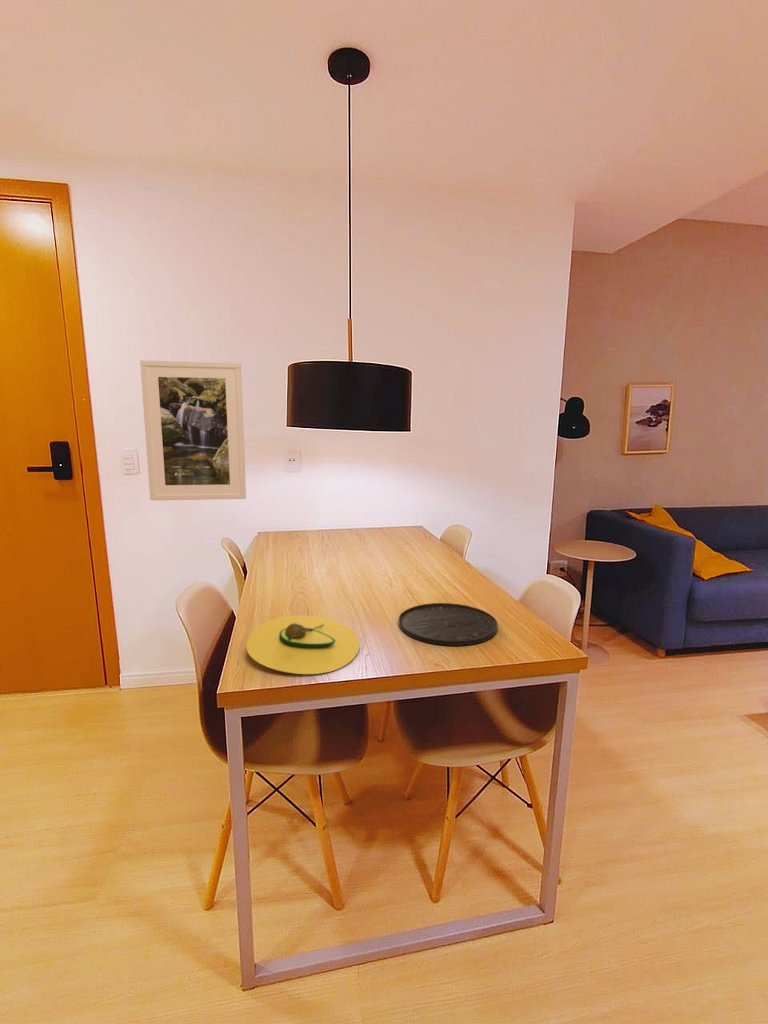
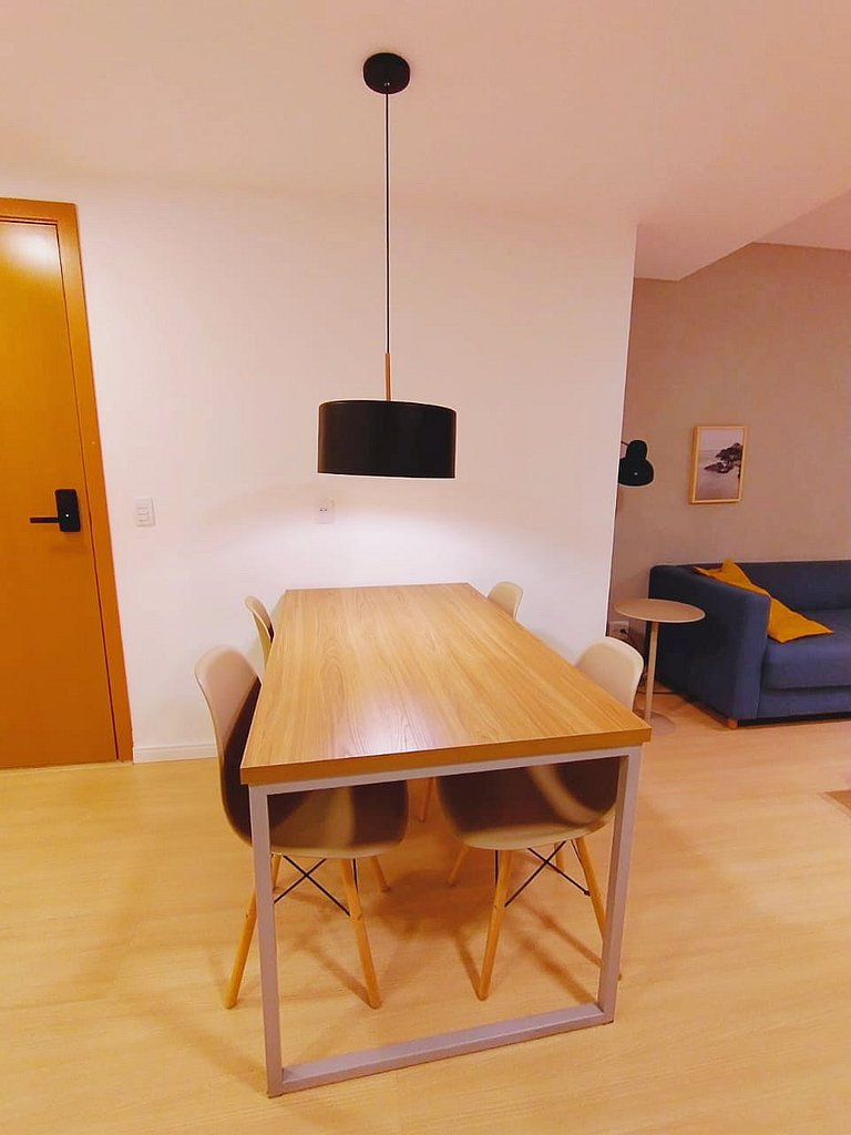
- avocado (304, 634)
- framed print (195, 432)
- plate (447, 622)
